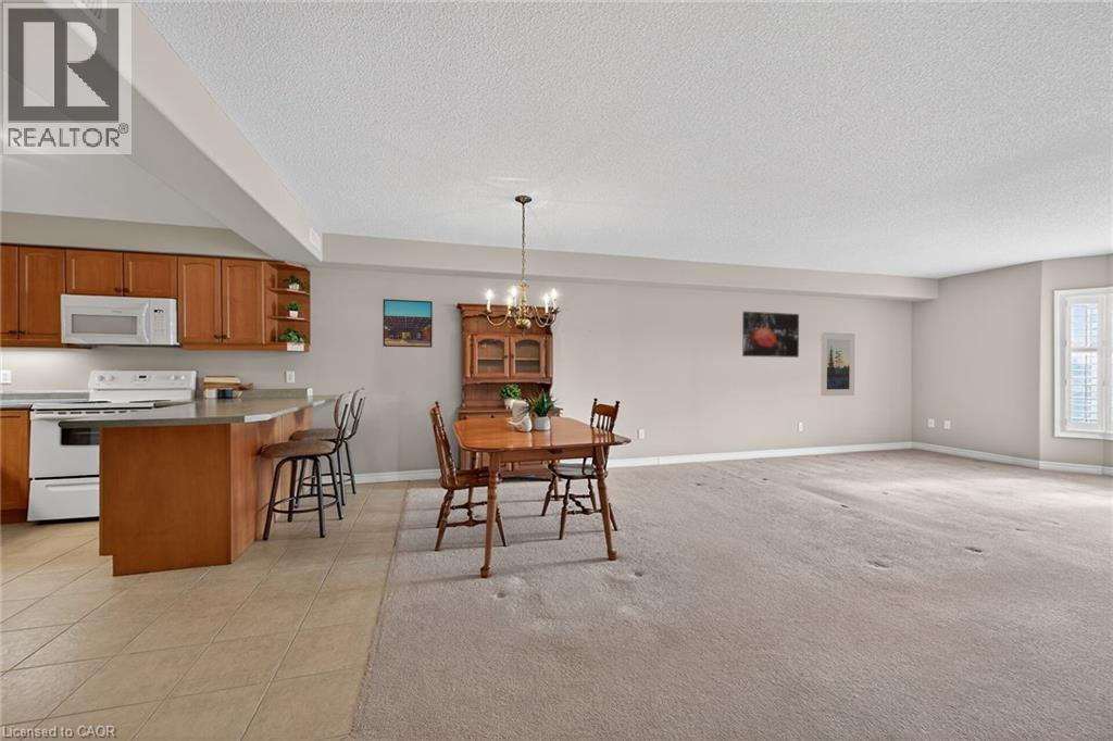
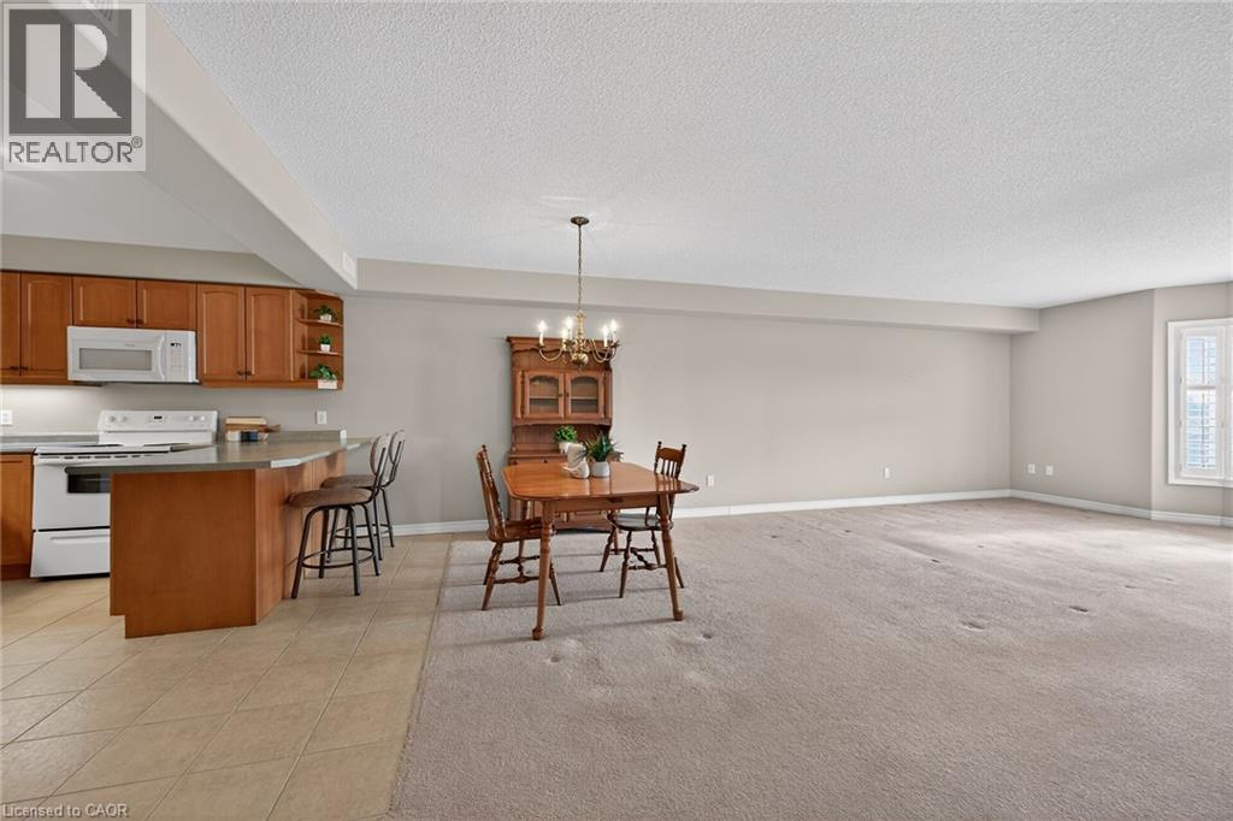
- wall art (771, 335)
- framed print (408, 323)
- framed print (838, 364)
